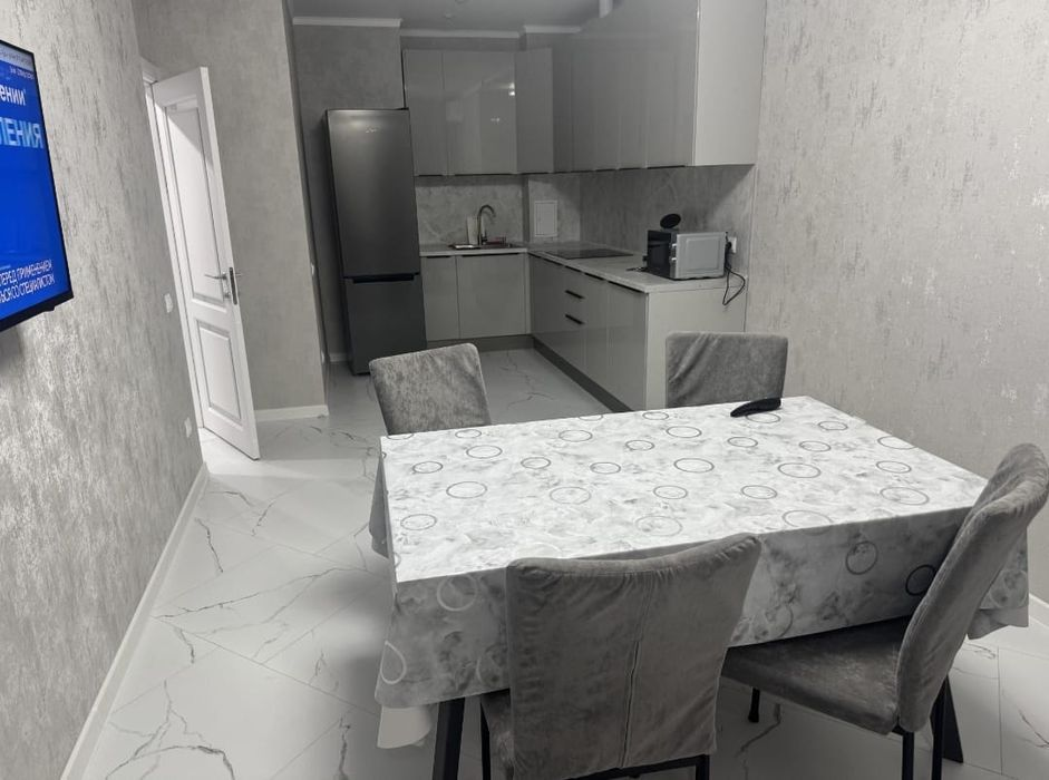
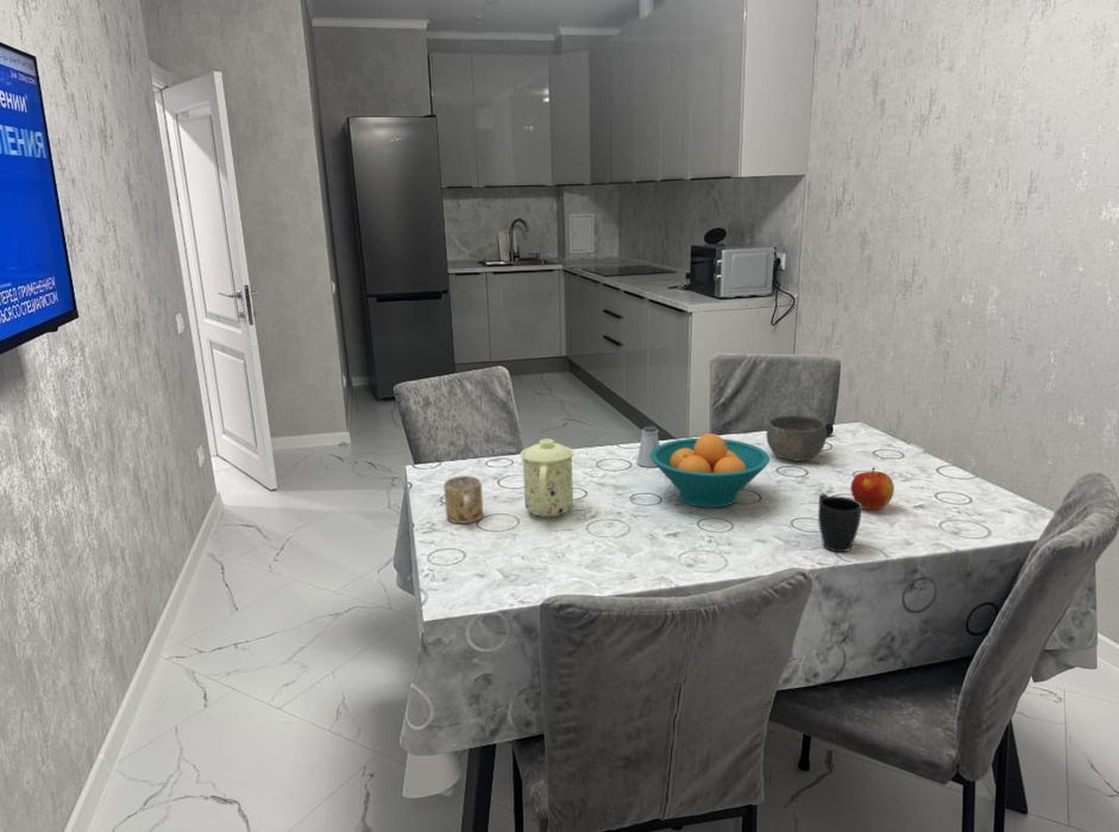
+ fruit bowl (709, 466)
+ mug (465, 502)
+ mug (834, 521)
+ apple (872, 487)
+ mug (547, 478)
+ saltshaker (649, 445)
+ bowl (796, 439)
